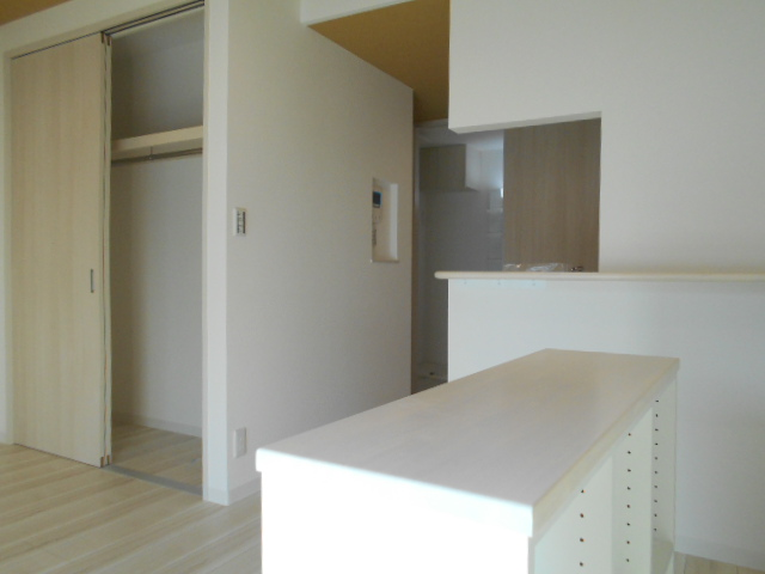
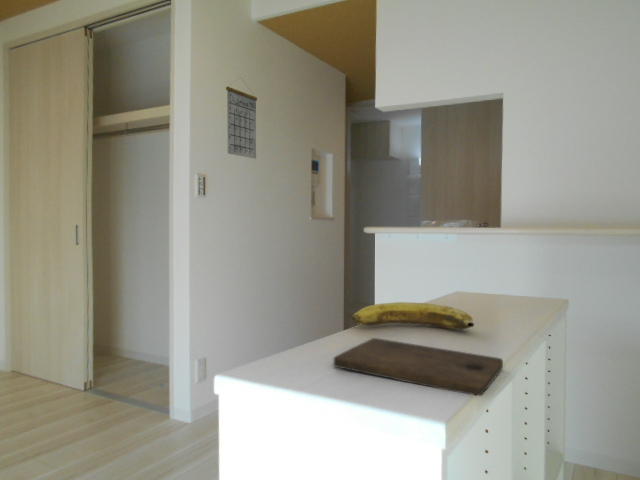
+ cutting board (417, 362)
+ calendar (242, 116)
+ banana (416, 318)
